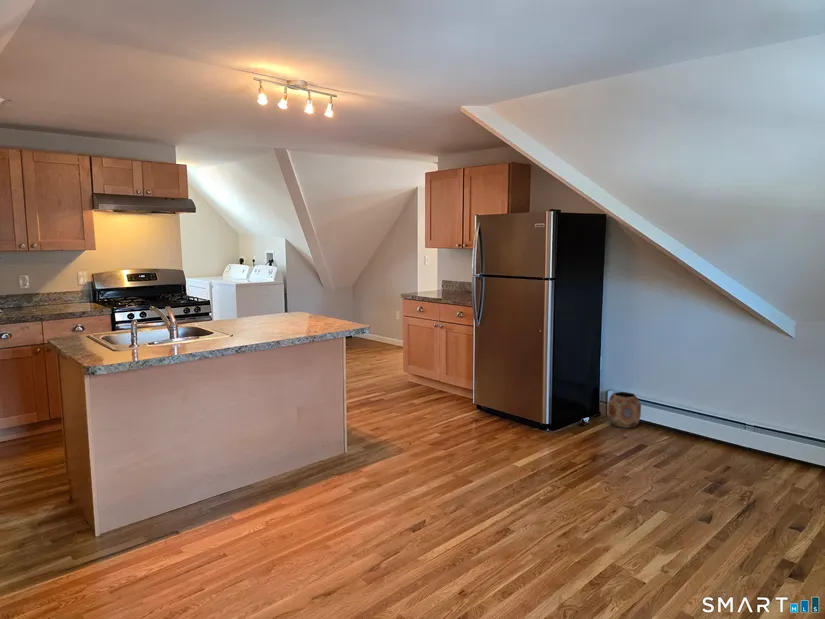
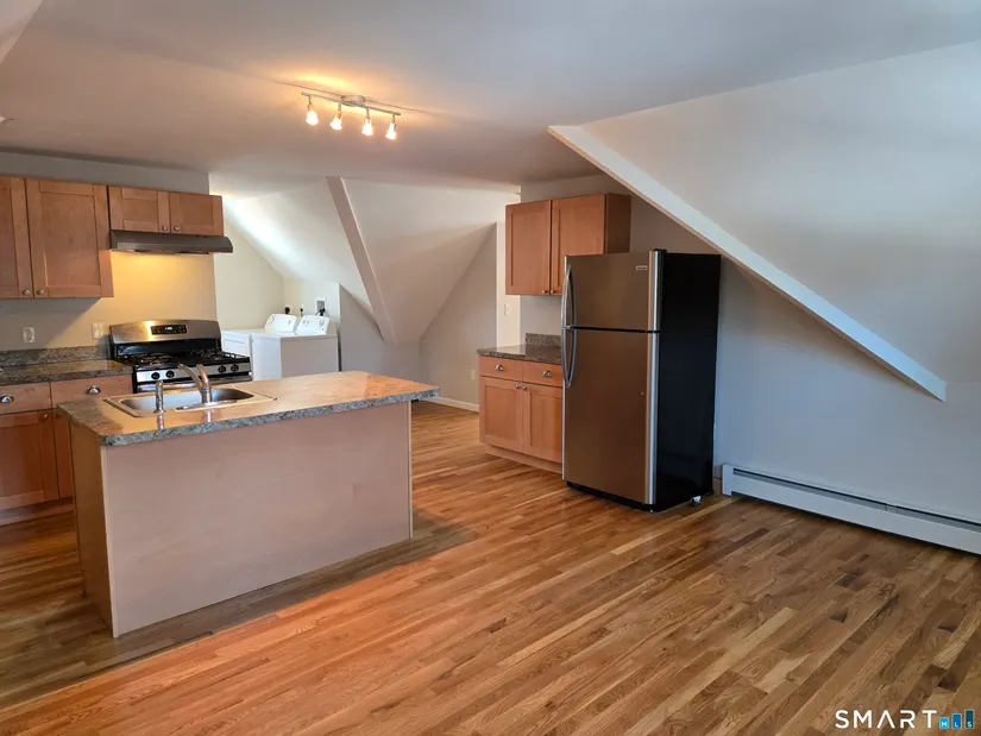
- planter (624, 409)
